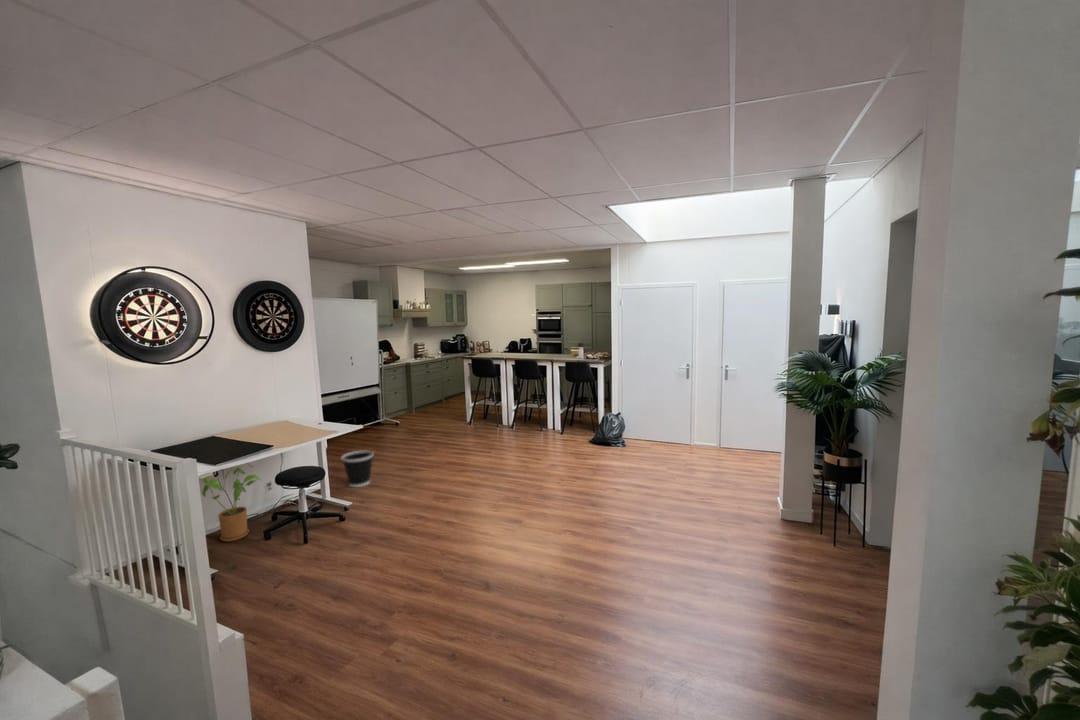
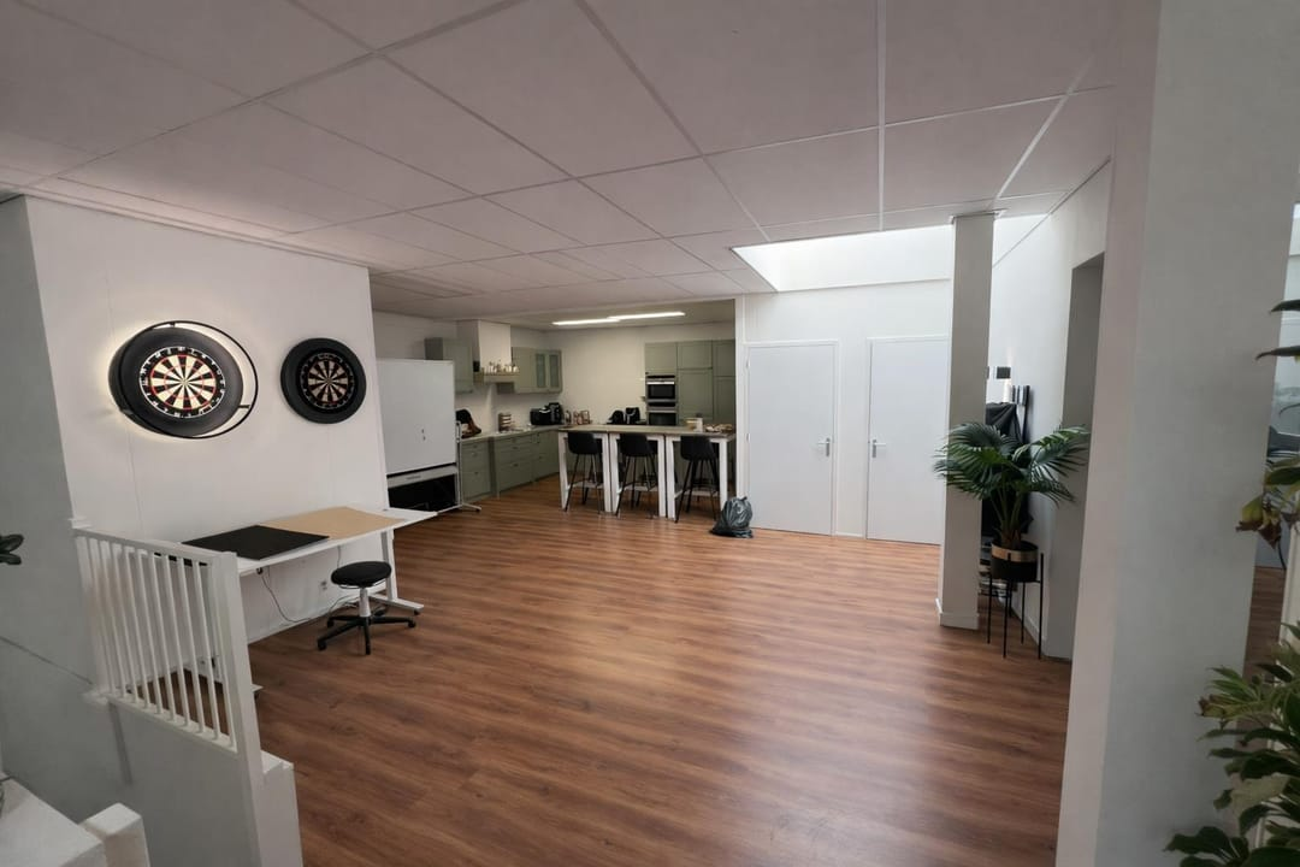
- house plant (235, 499)
- wastebasket (358, 469)
